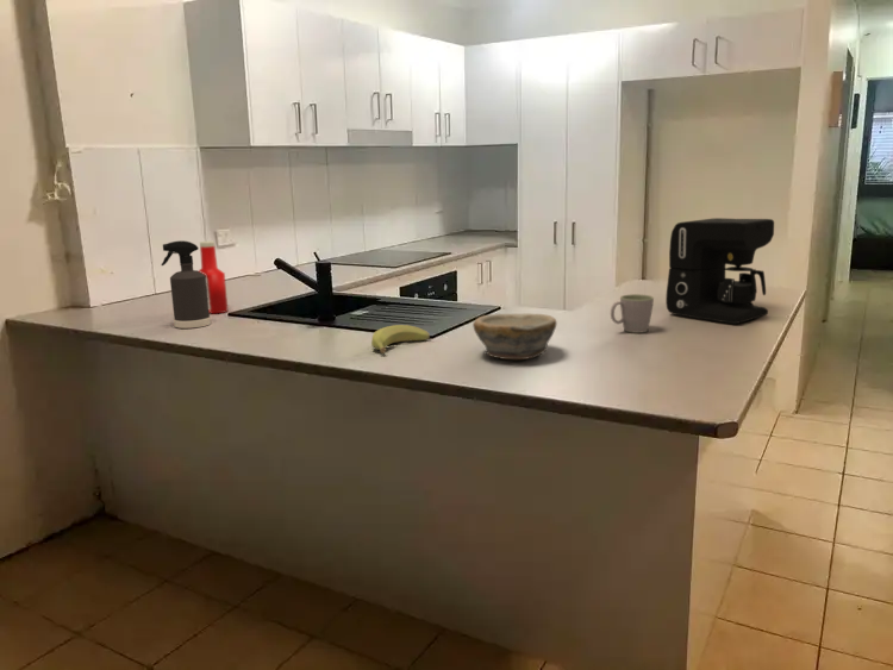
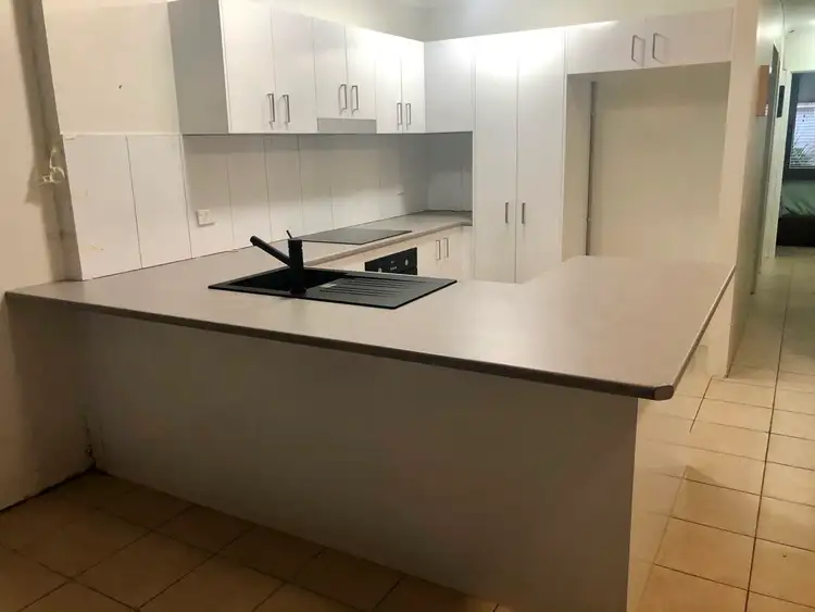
- banana (398, 337)
- mug (630, 314)
- soap bottle (210, 276)
- spray bottle (185, 283)
- bowl (514, 336)
- coffee maker (722, 268)
